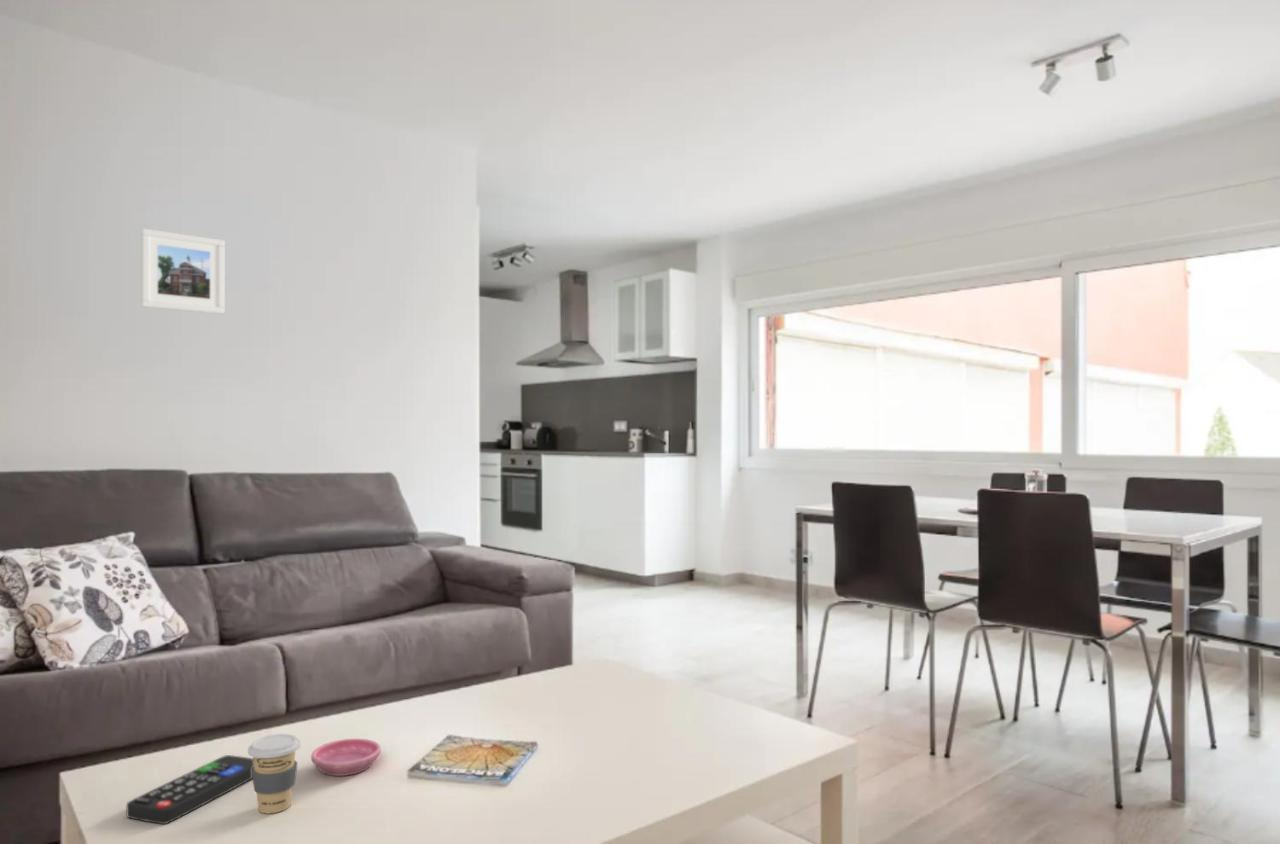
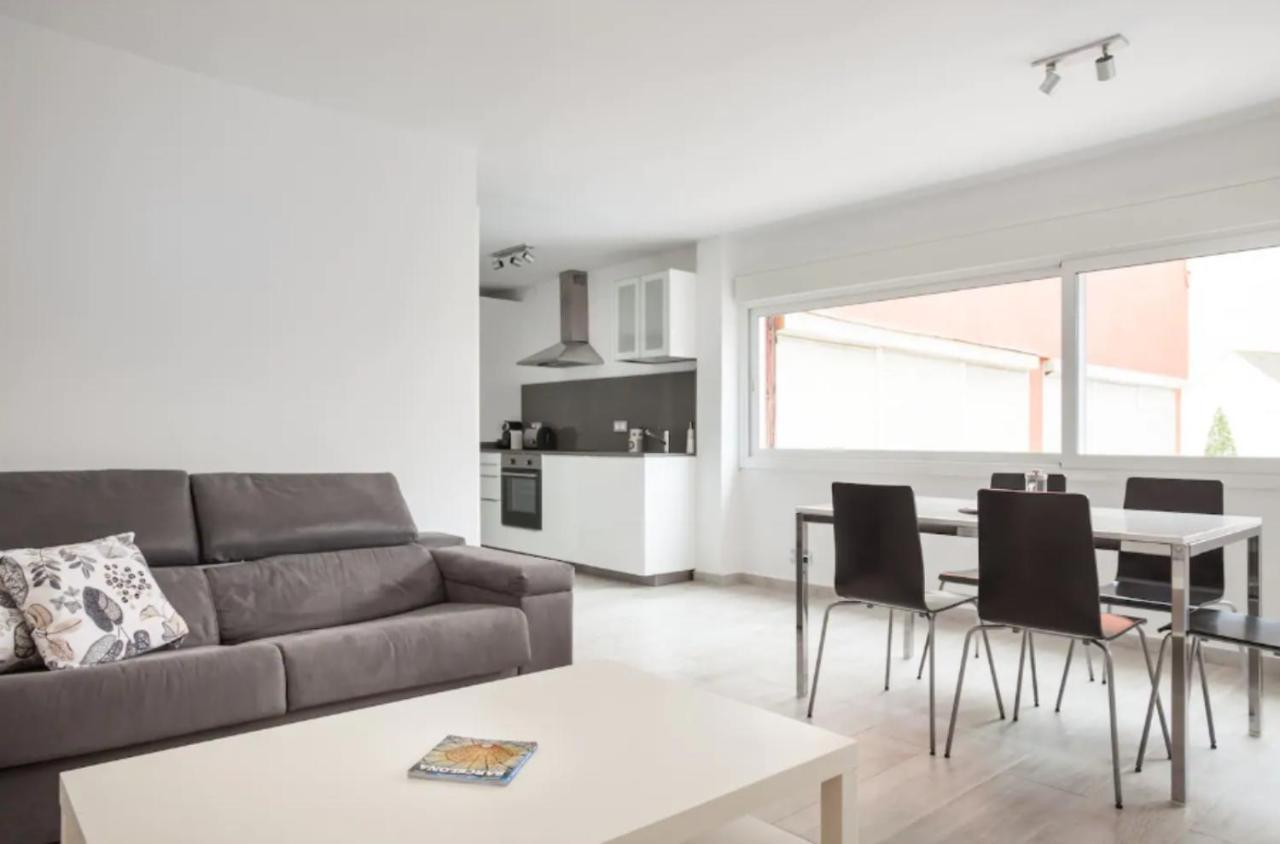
- coffee cup (274, 773)
- saucer (346, 758)
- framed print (184, 272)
- remote control (198, 785)
